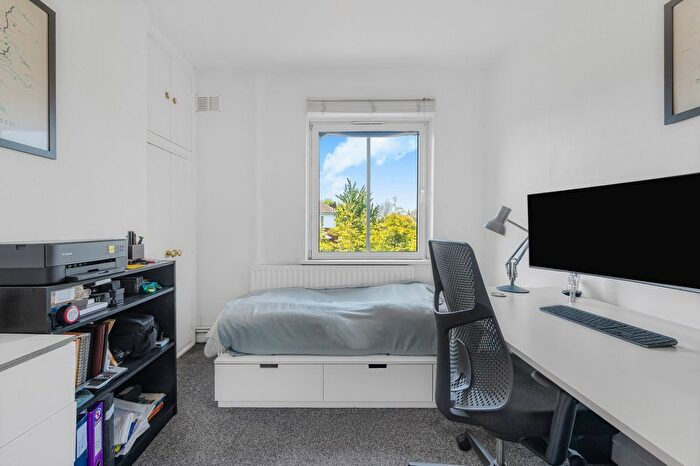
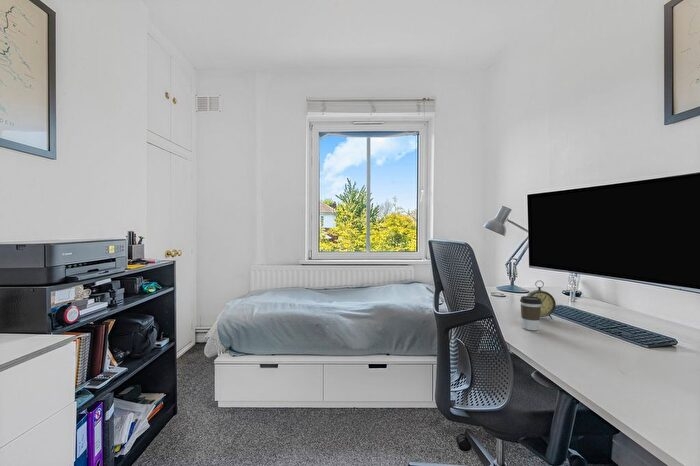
+ alarm clock (539, 297)
+ coffee cup (530, 313)
